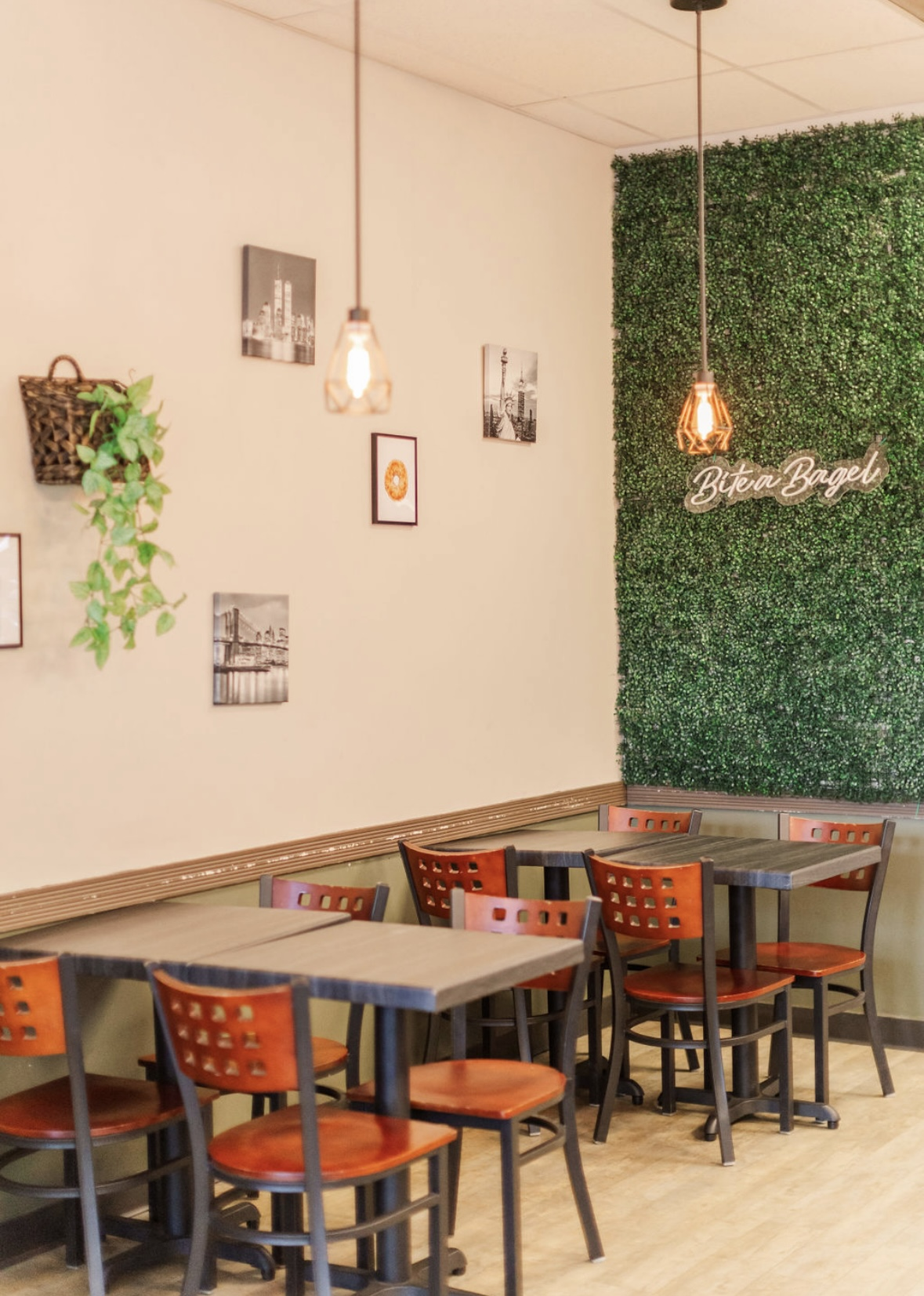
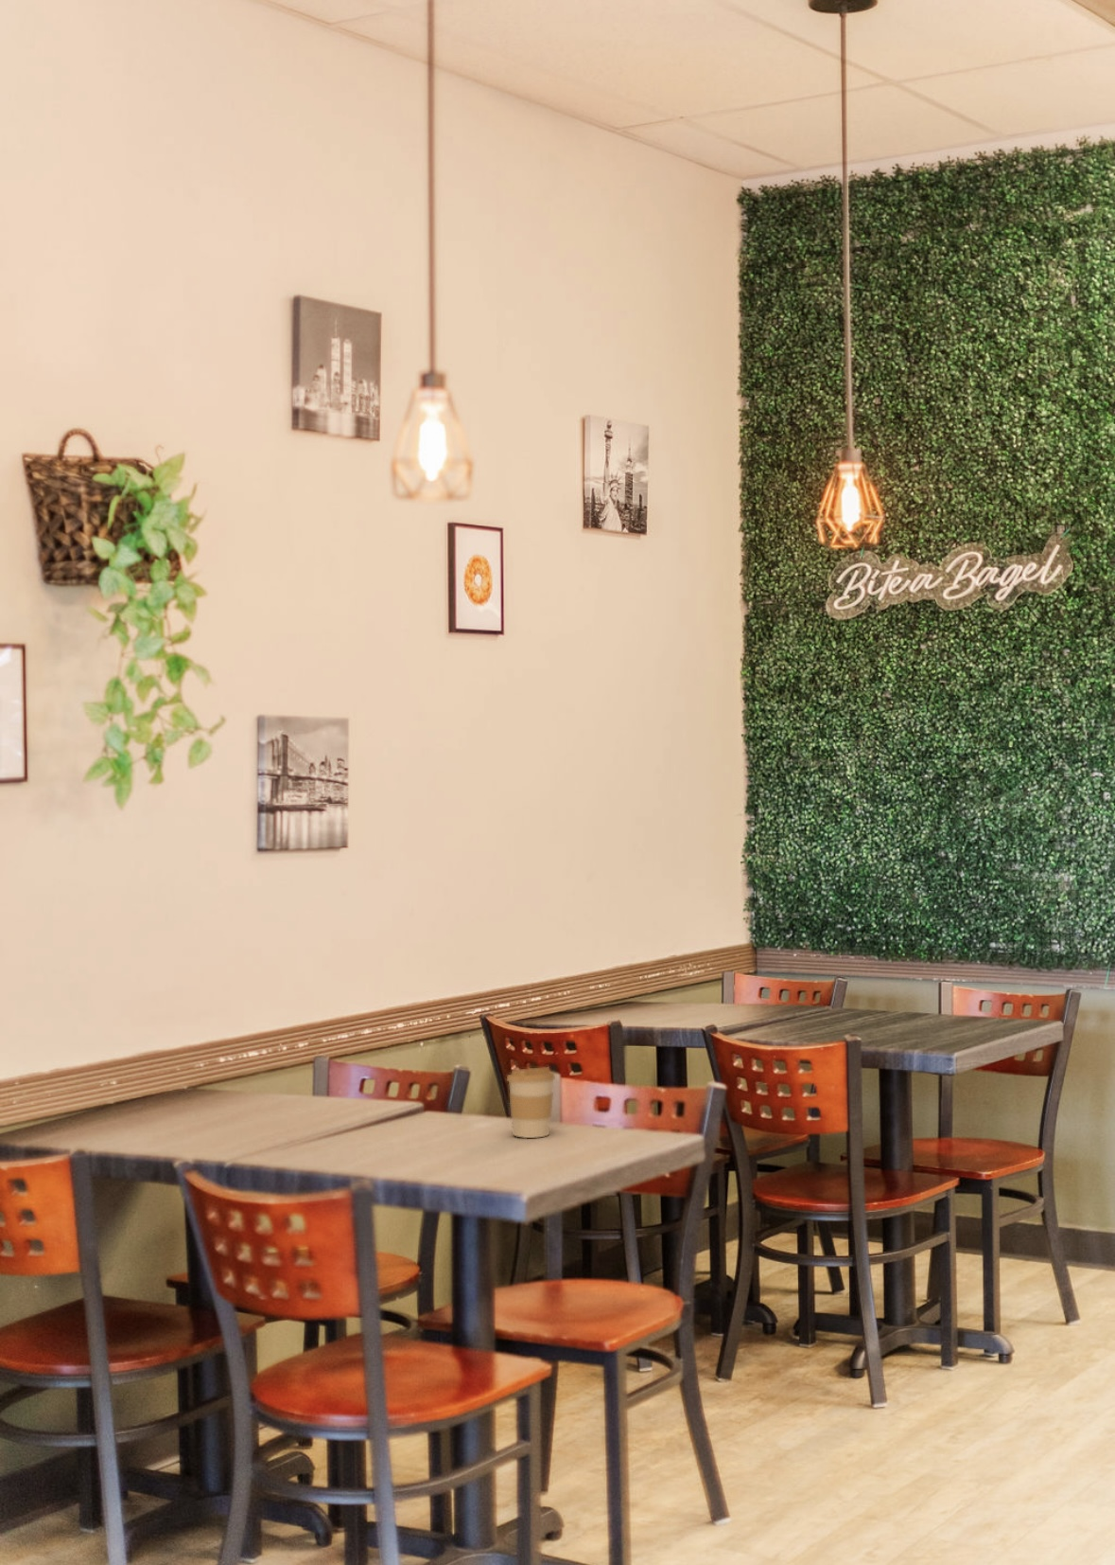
+ coffee cup (531, 1100)
